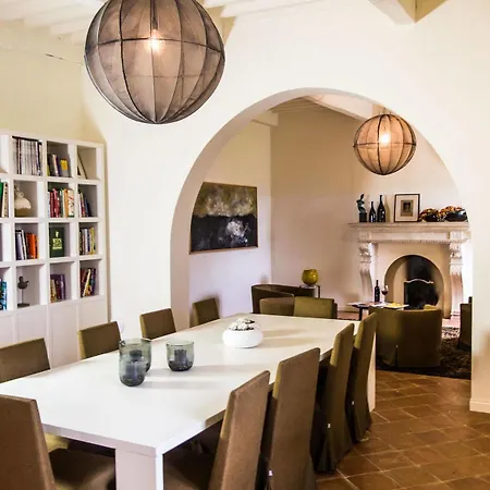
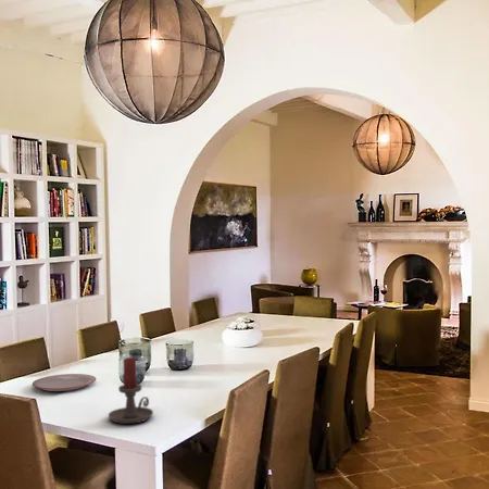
+ plate (64, 383)
+ candle holder (133, 386)
